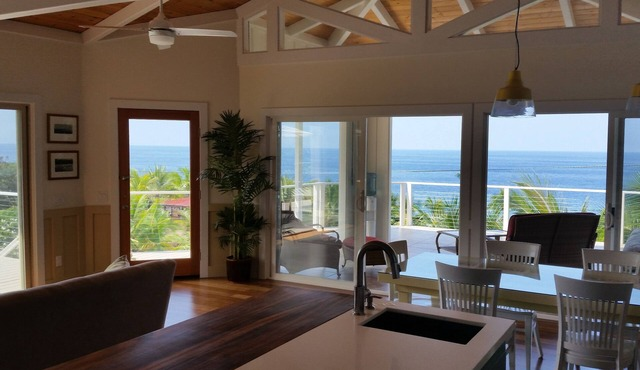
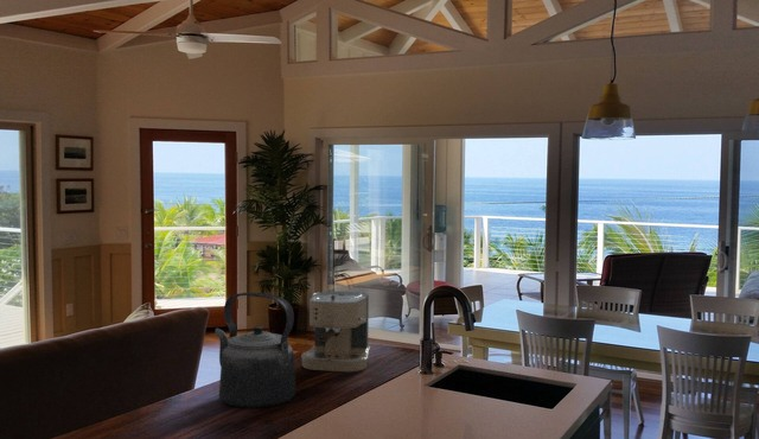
+ coffee maker (336, 329)
+ kettle (251, 344)
